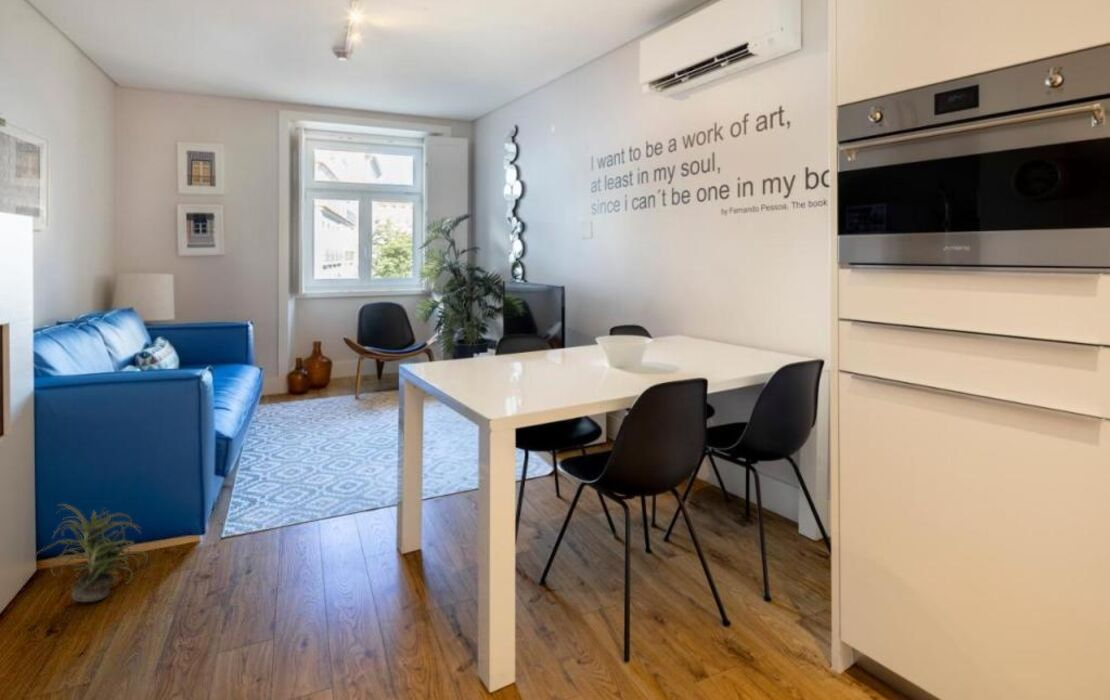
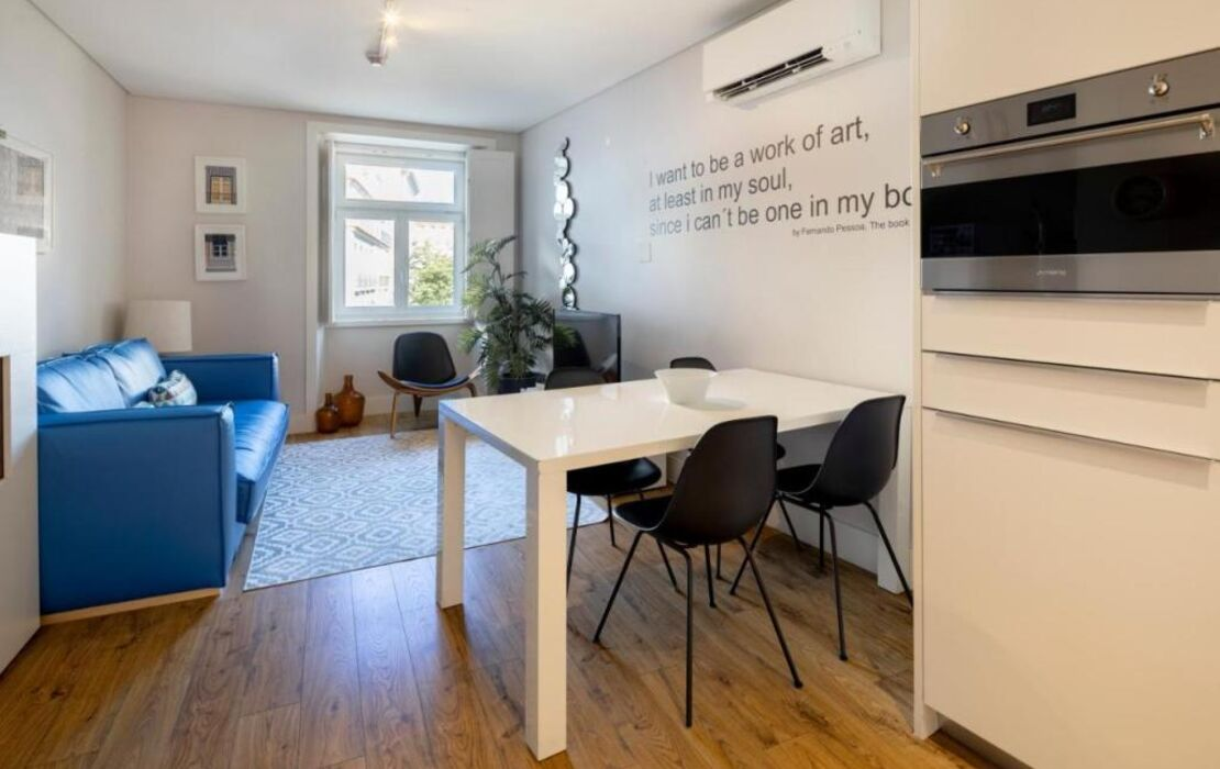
- potted plant (91, 547)
